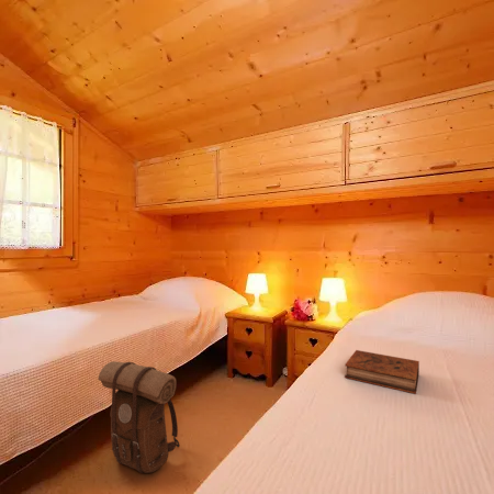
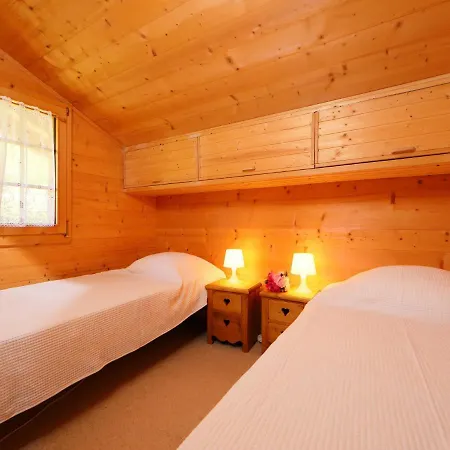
- backpack (147, 408)
- book (382, 369)
